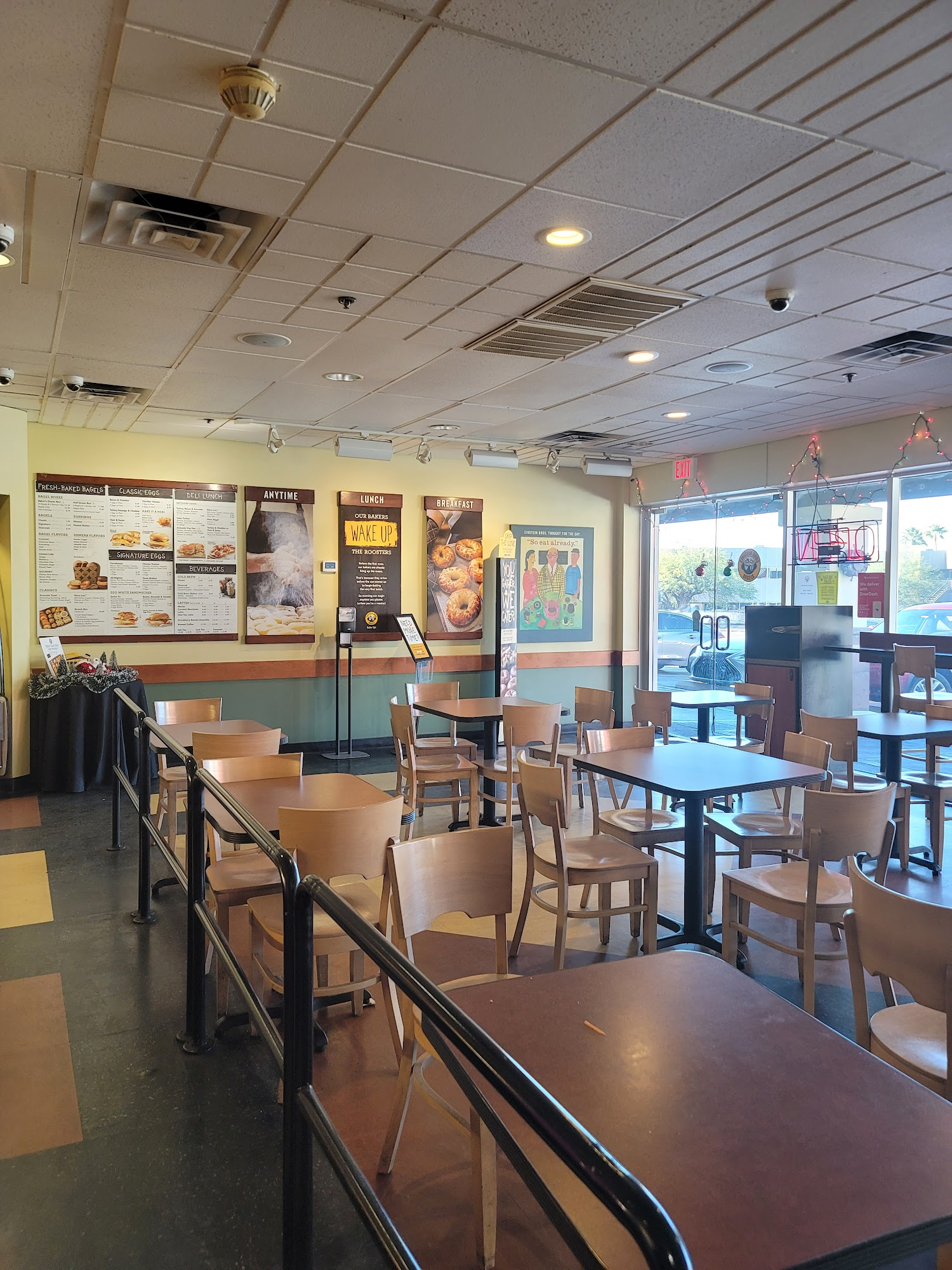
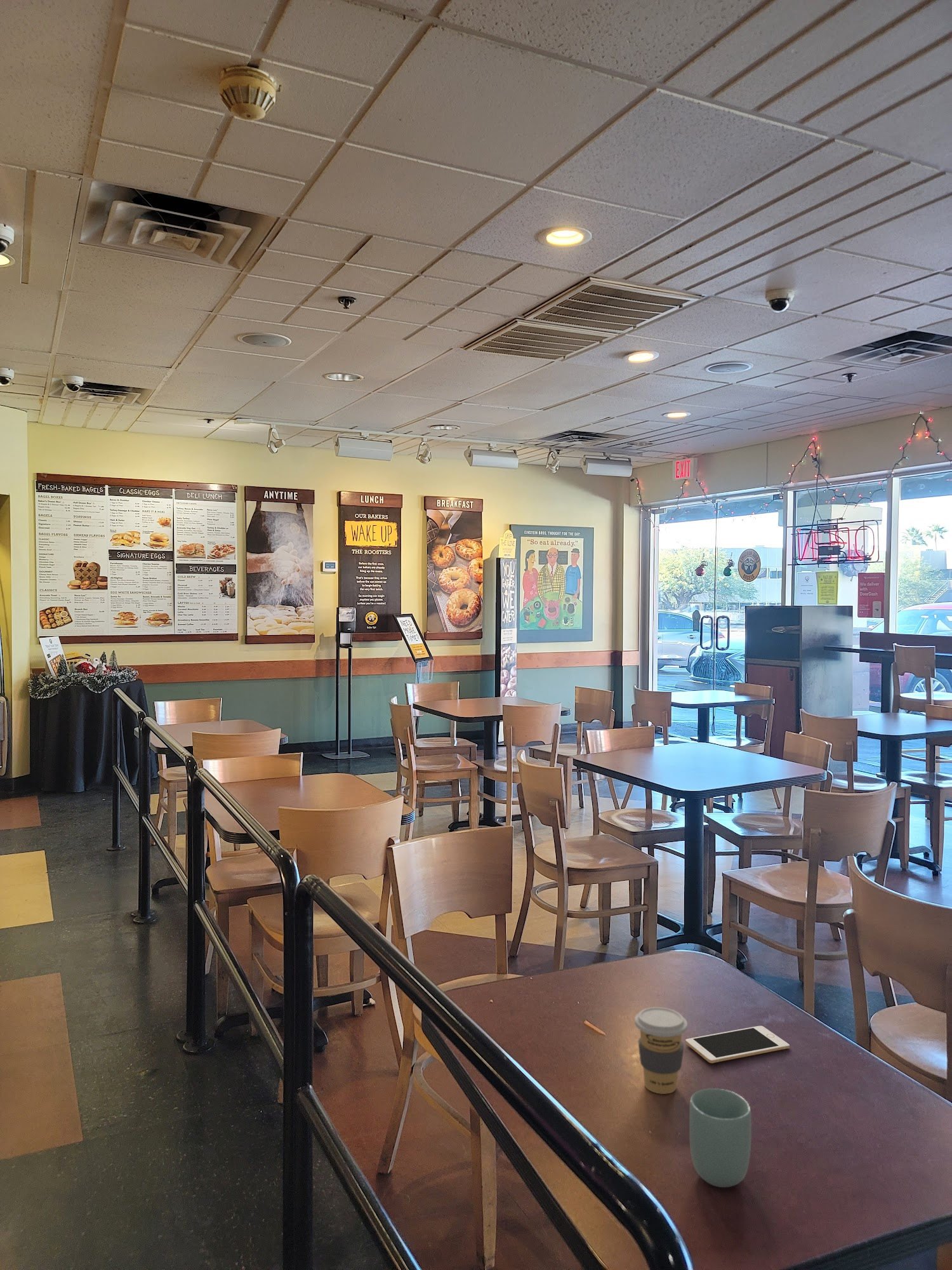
+ coffee cup (660, 1051)
+ cell phone (737, 1043)
+ cup (720, 1140)
